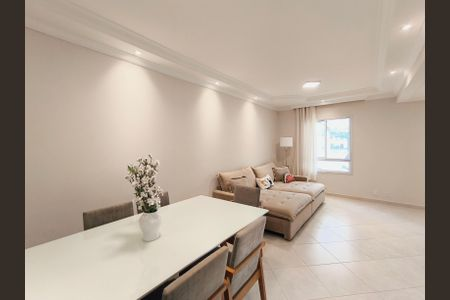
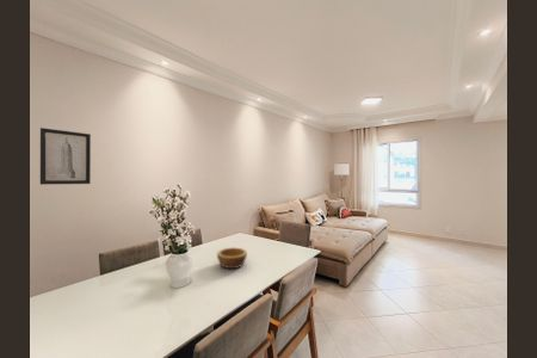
+ bowl (232, 258)
+ wall art (67, 158)
